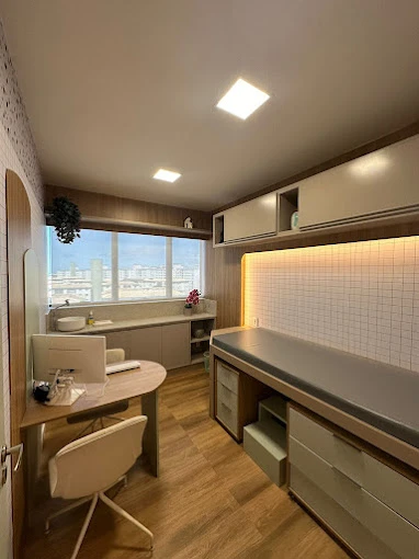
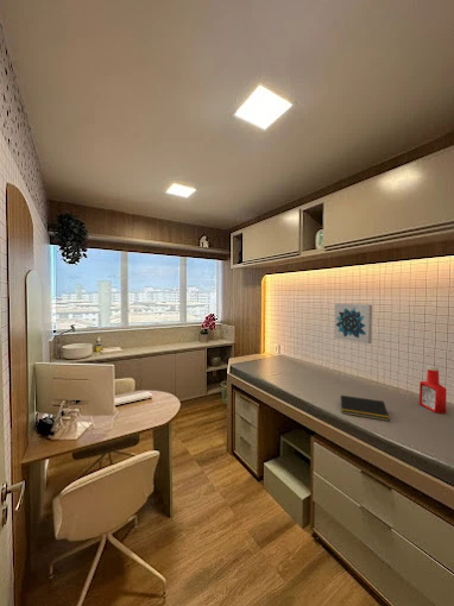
+ notepad (362, 406)
+ wall art (352, 322)
+ soap bottle (433, 387)
